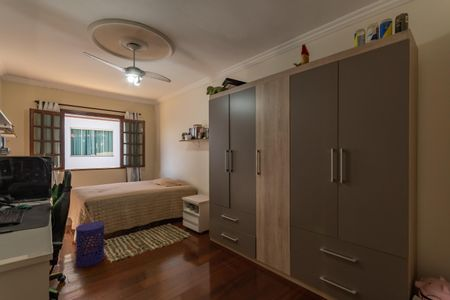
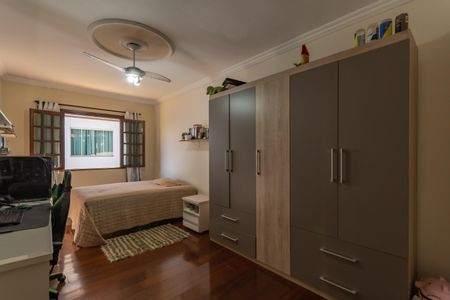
- waste bin (90, 243)
